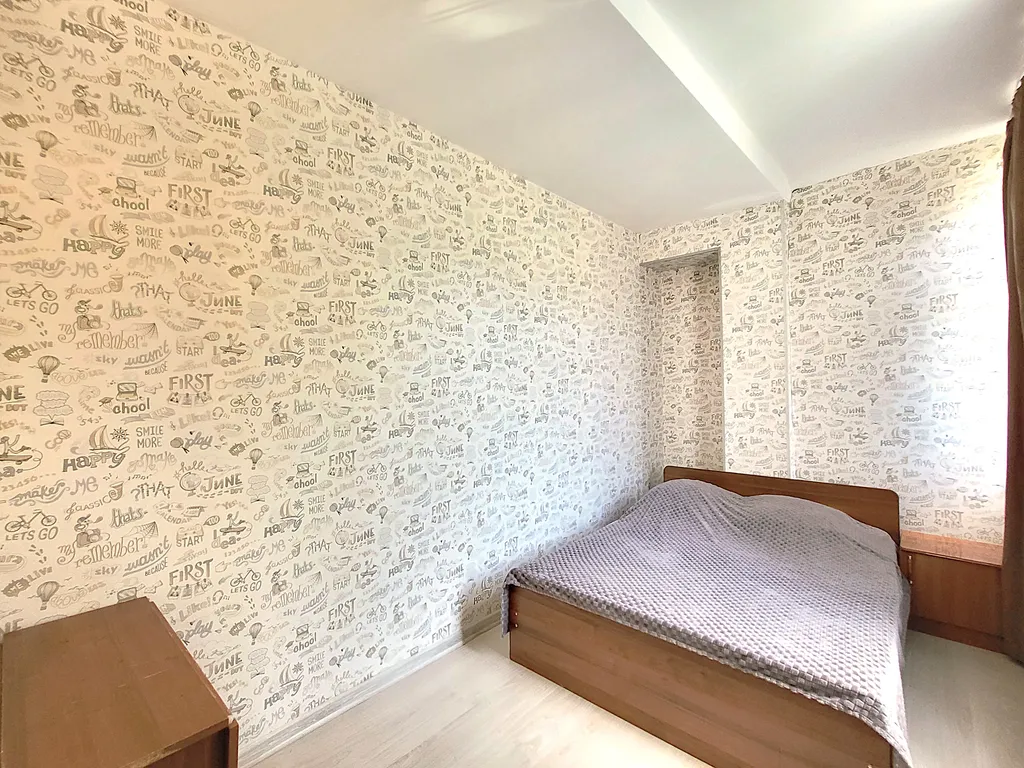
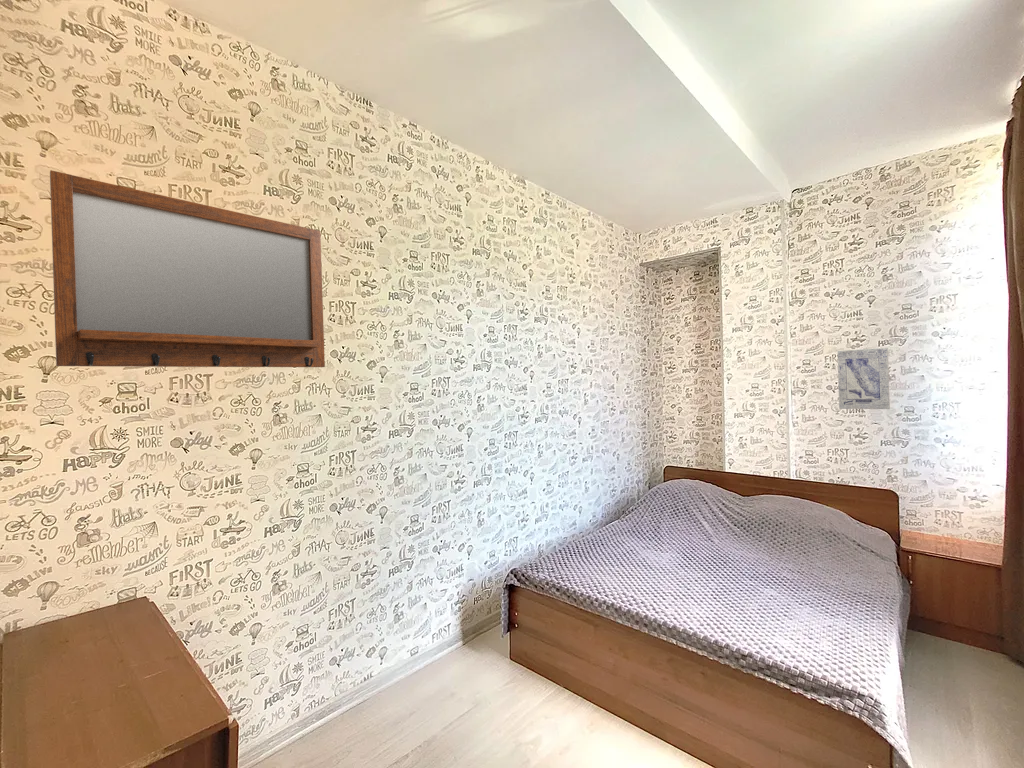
+ home mirror (214, 285)
+ wall art (862, 379)
